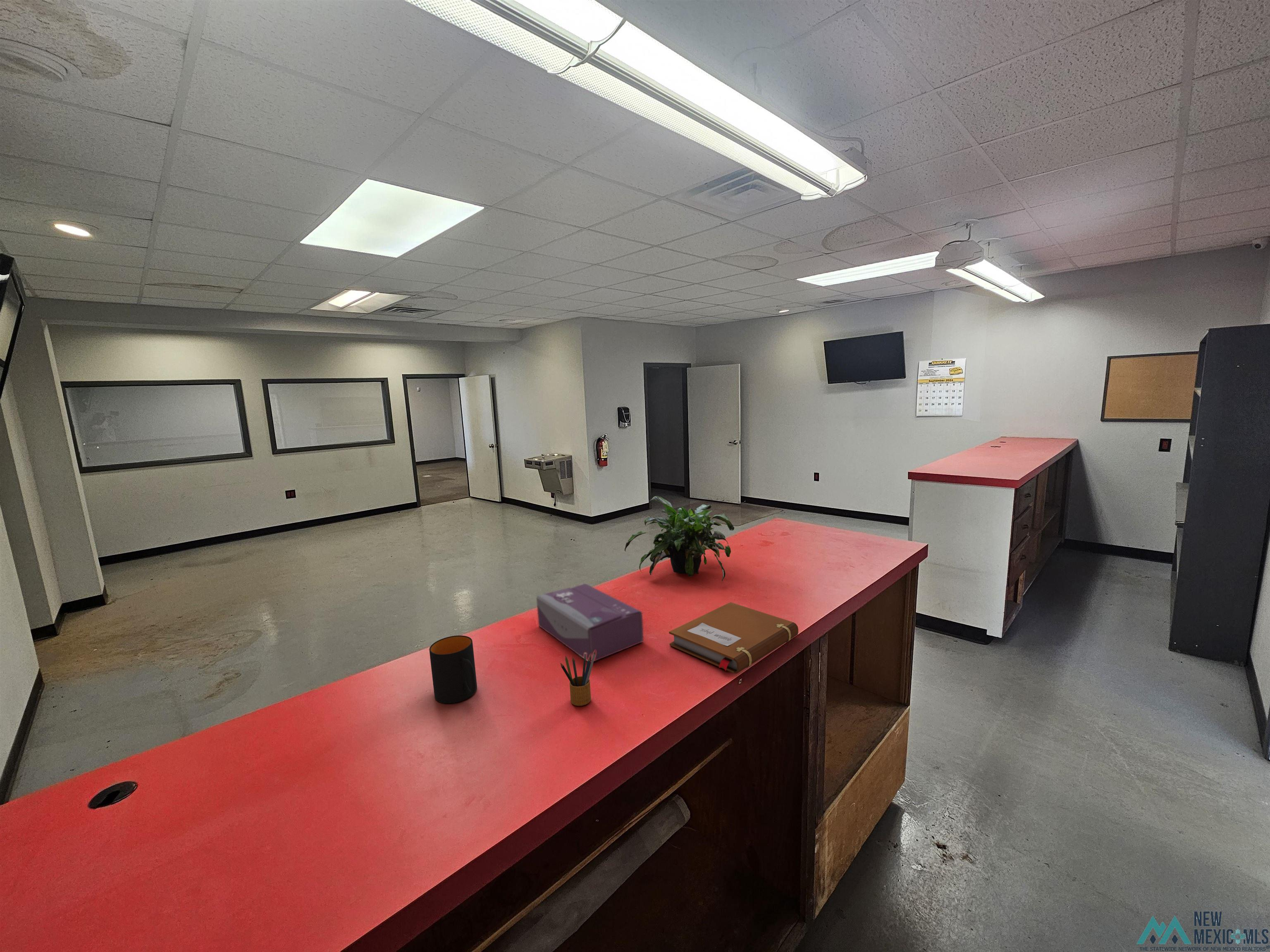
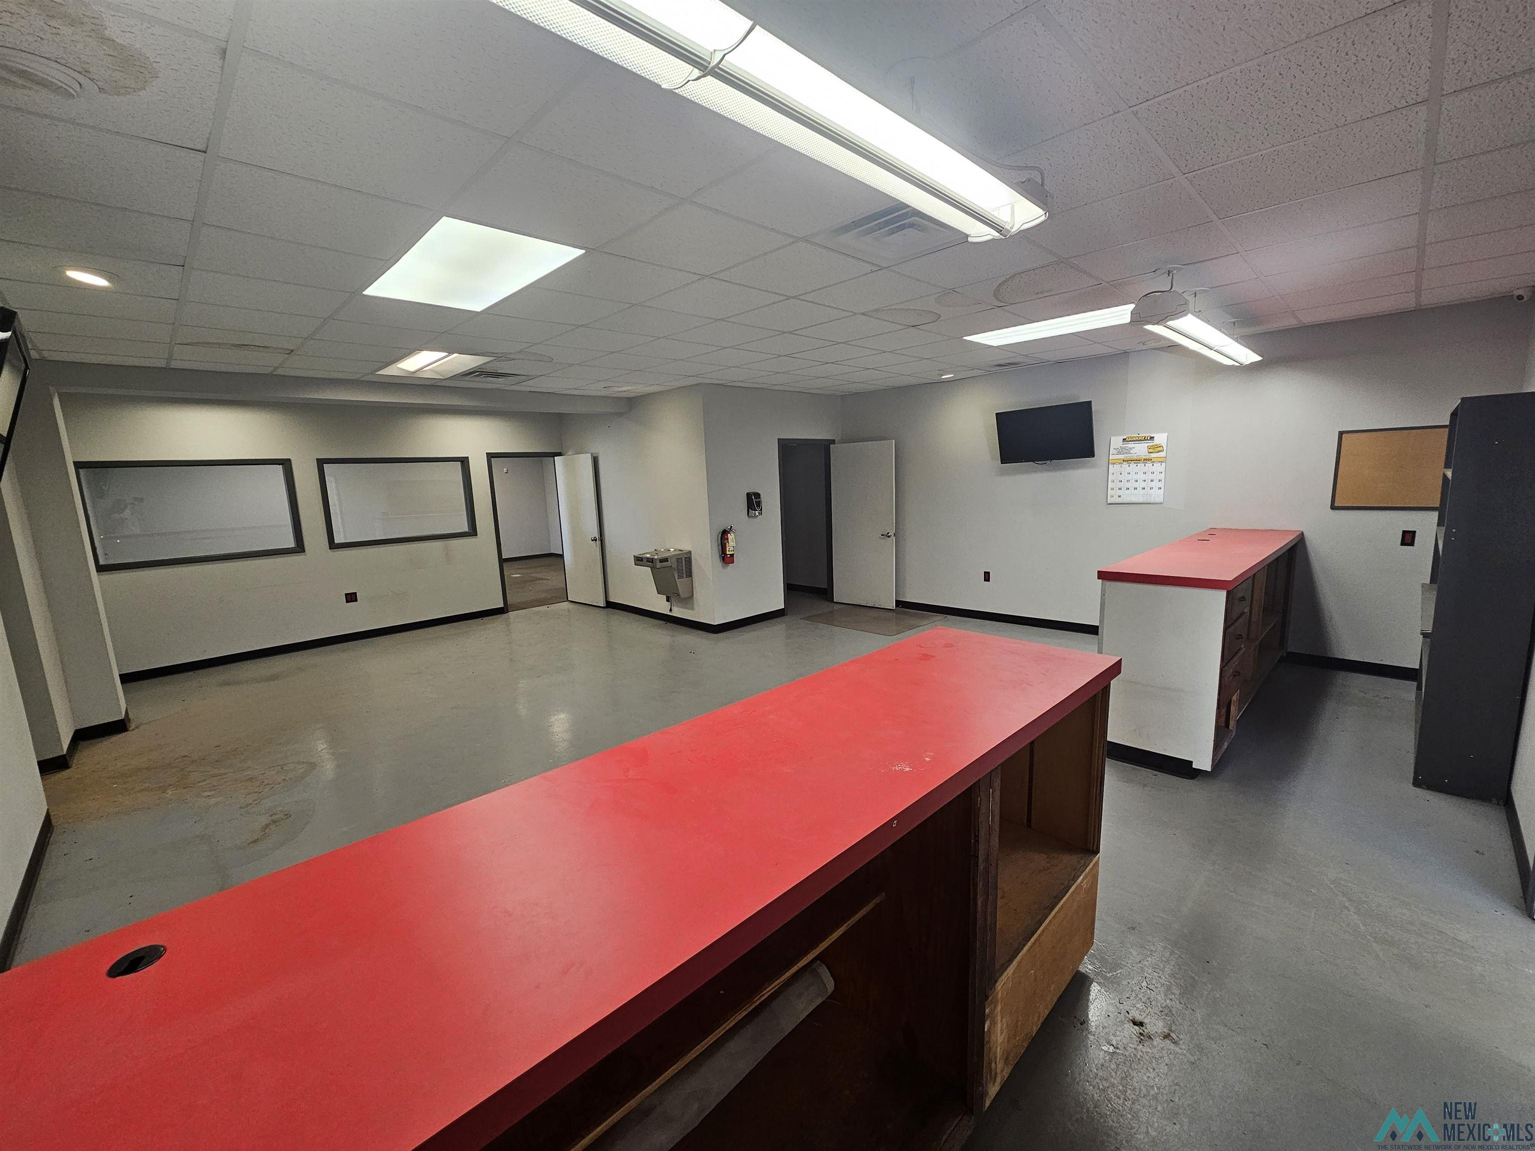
- mug (458, 671)
- tissue box (587, 618)
- notebook (733, 635)
- pencil box (578, 677)
- potted plant (682, 534)
